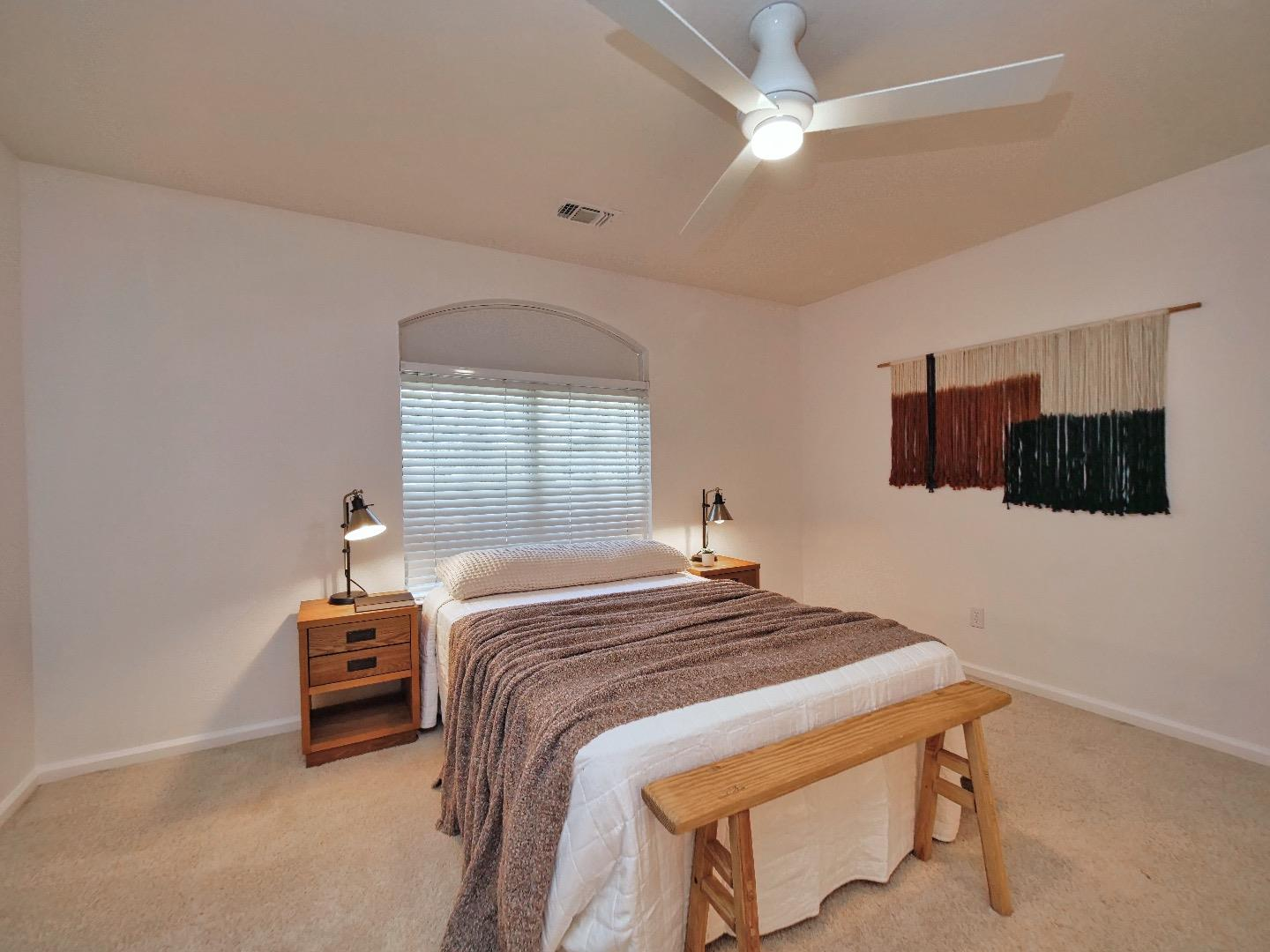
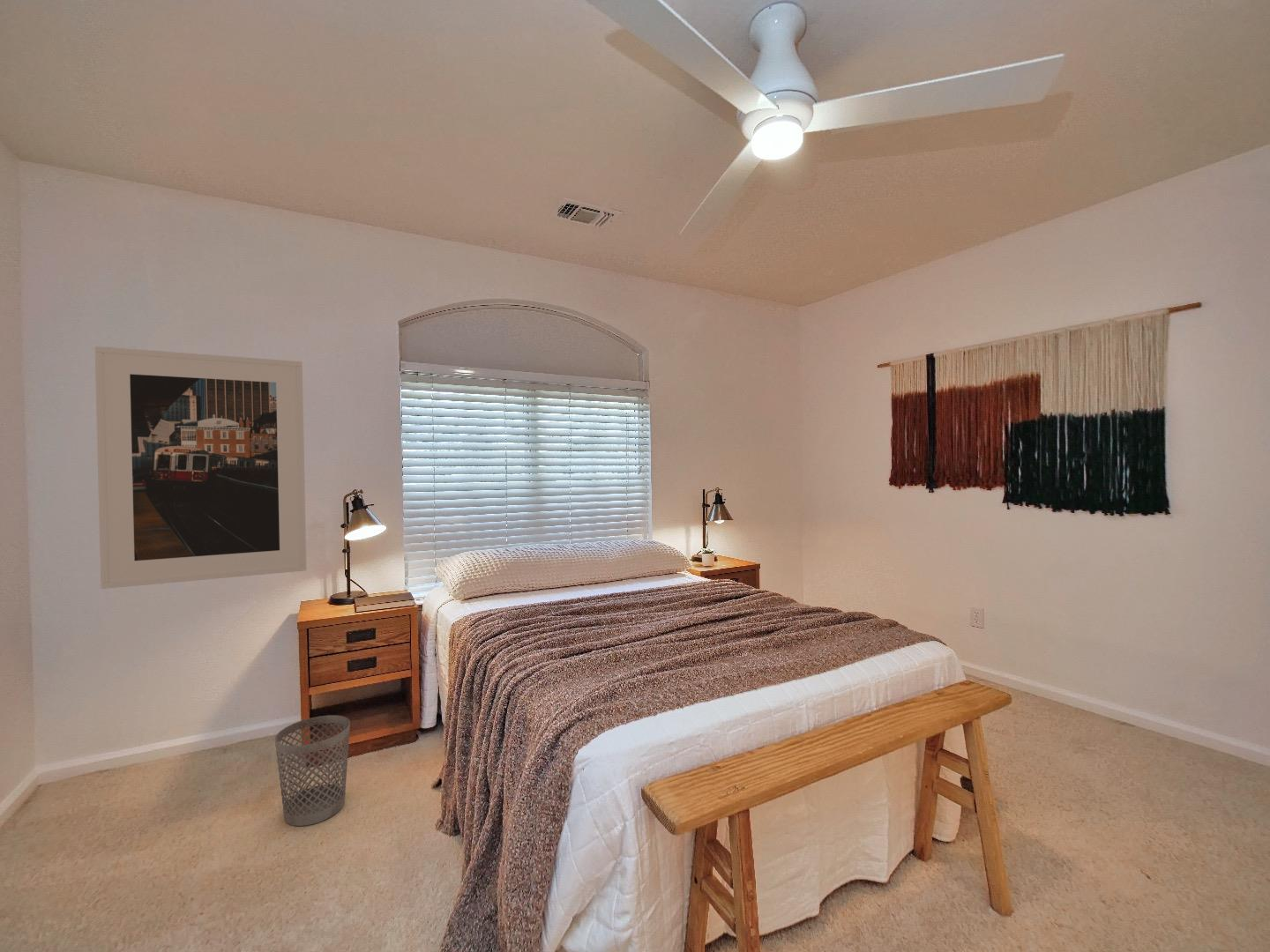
+ wastebasket (314, 770)
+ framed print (209, 466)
